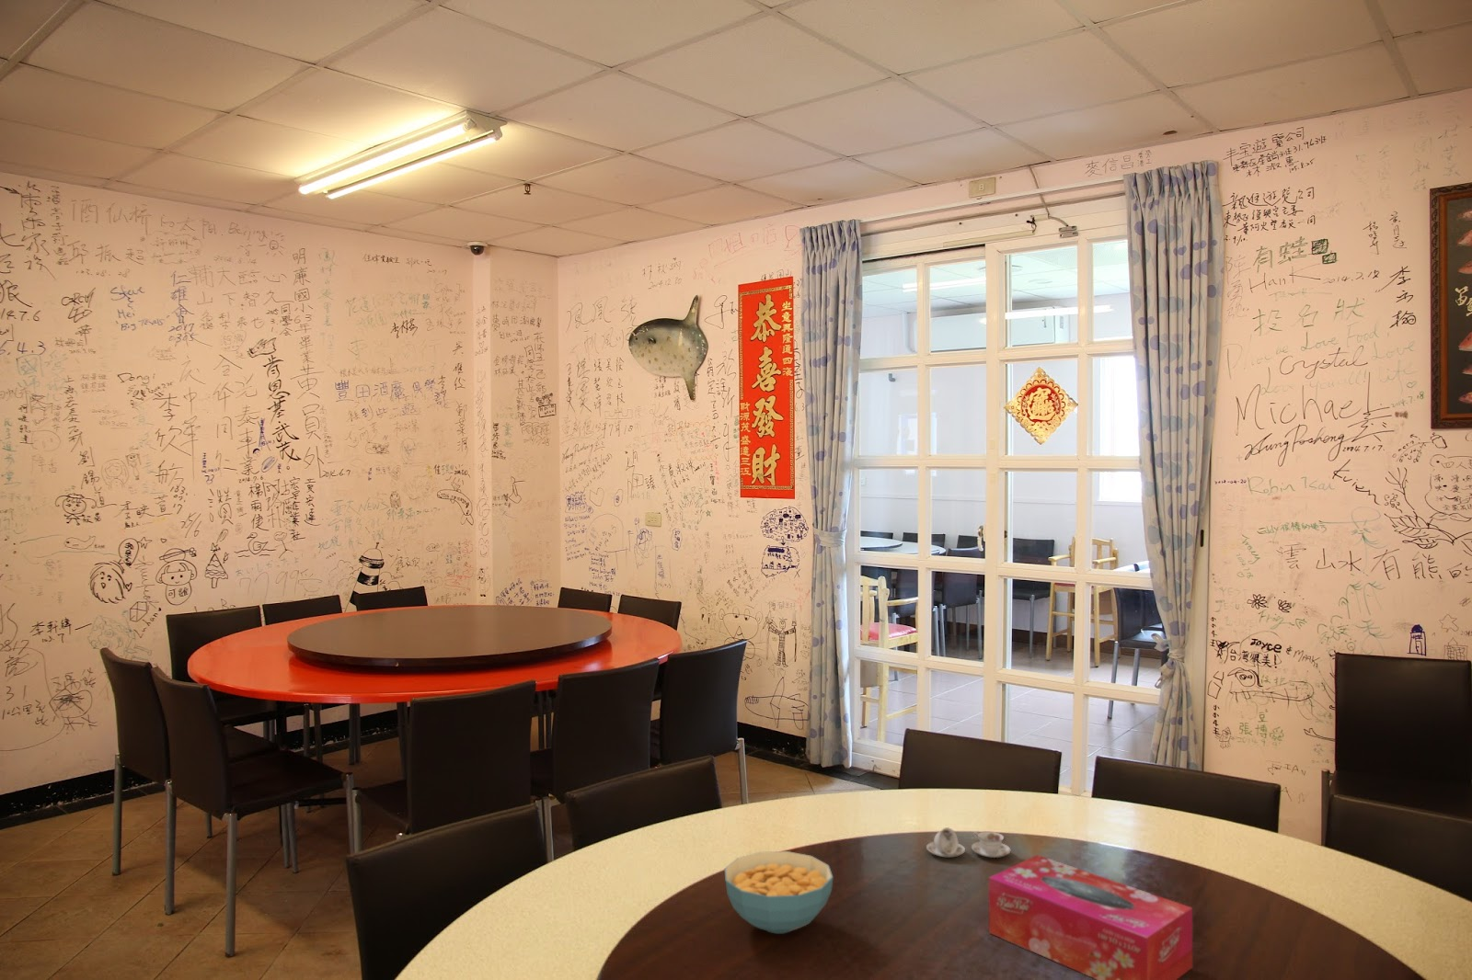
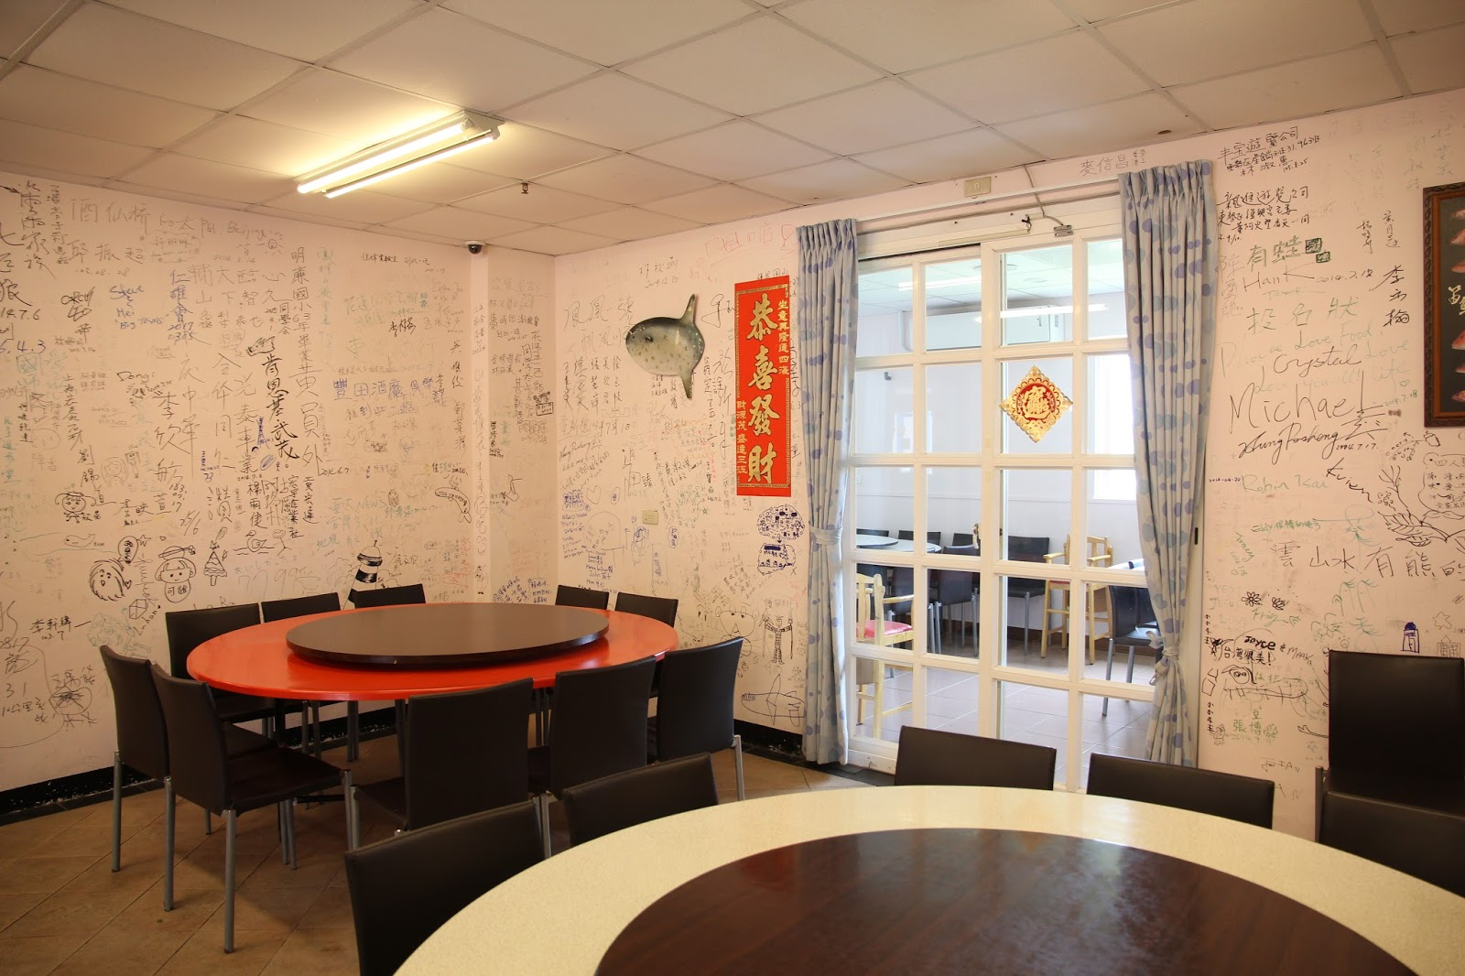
- tissue box (1087, 920)
- cereal bowl (778, 899)
- chinaware (972, 844)
